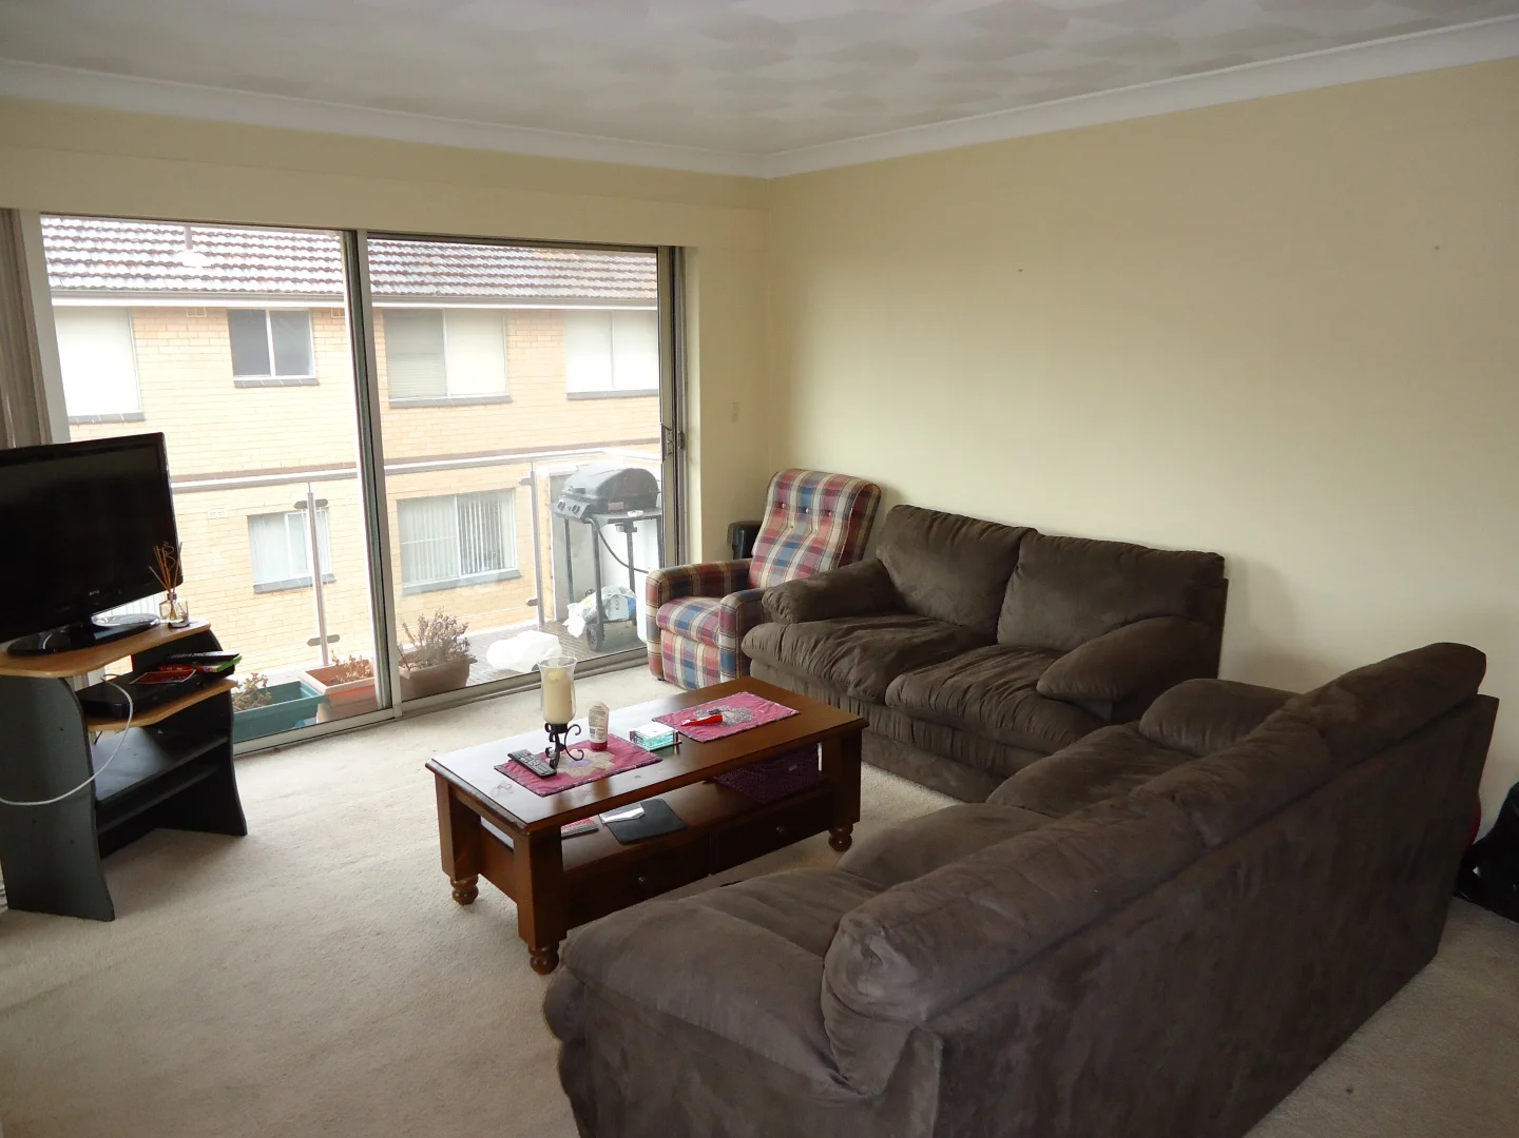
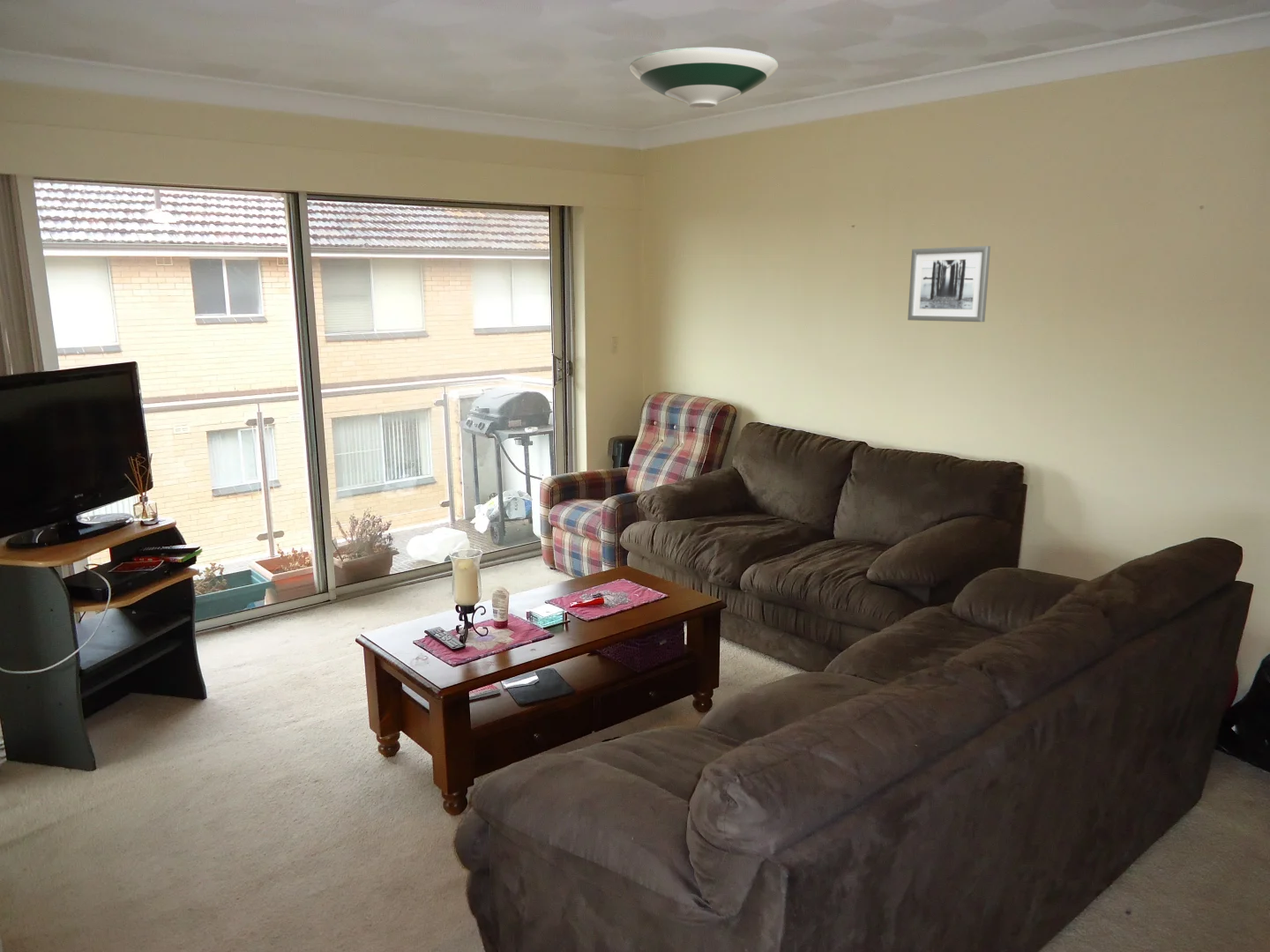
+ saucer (703, 86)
+ wall art (947, 284)
